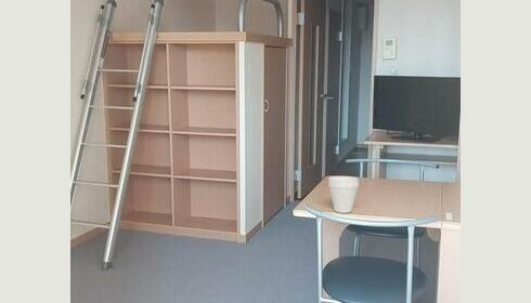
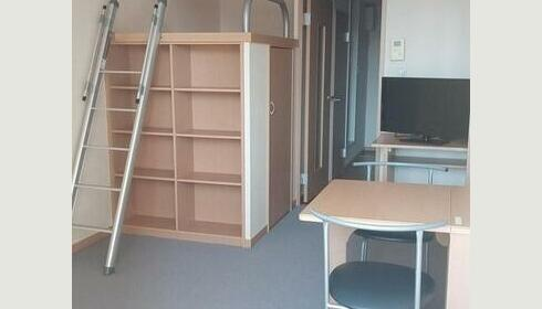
- cup (342, 194)
